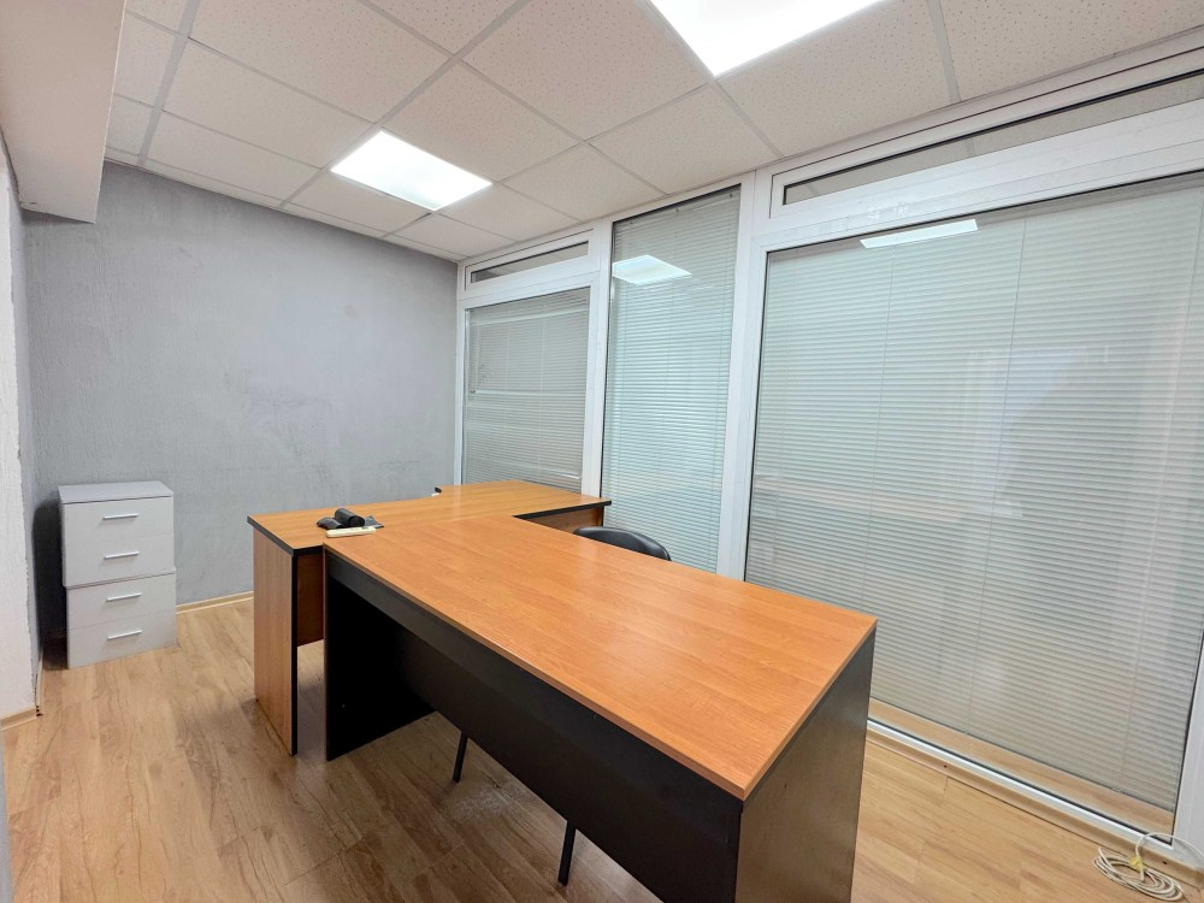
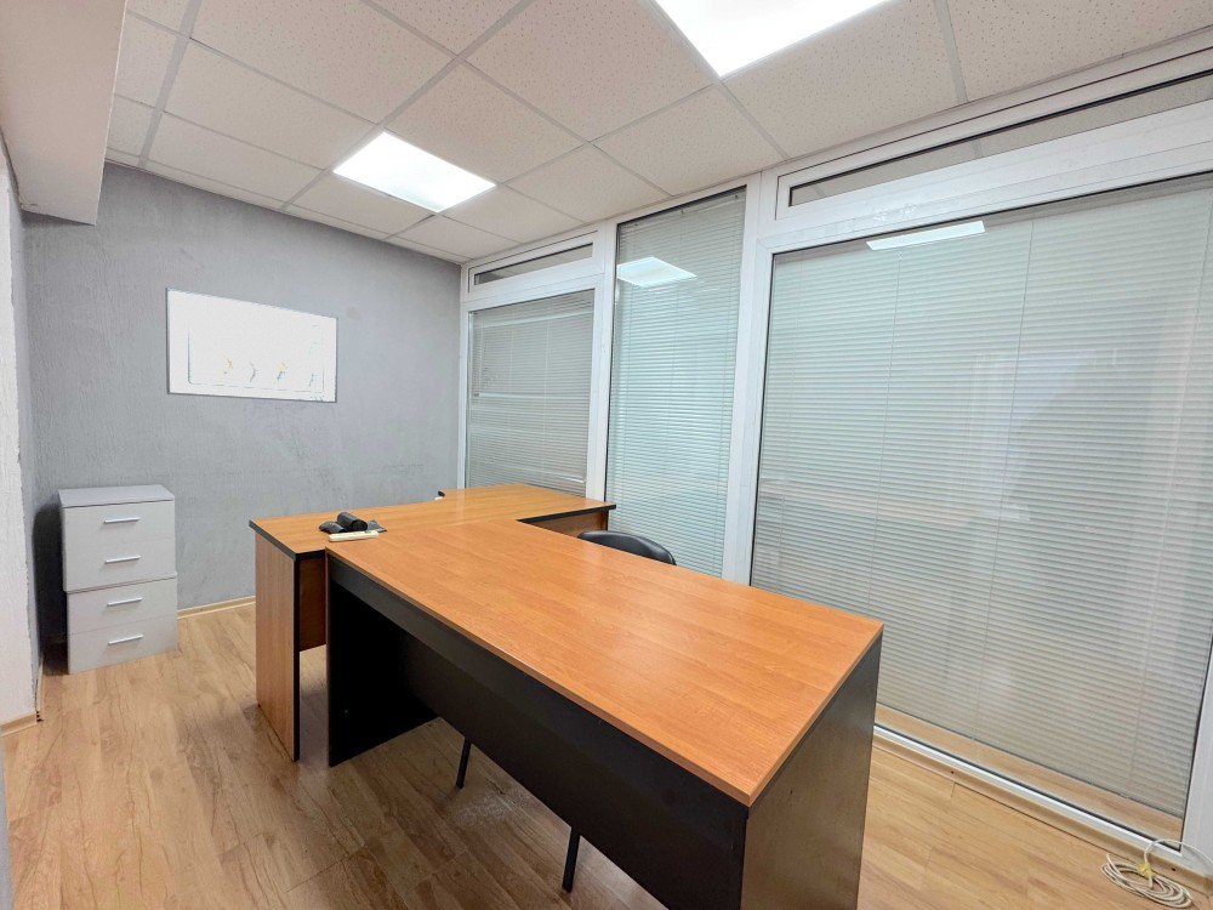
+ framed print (261, 352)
